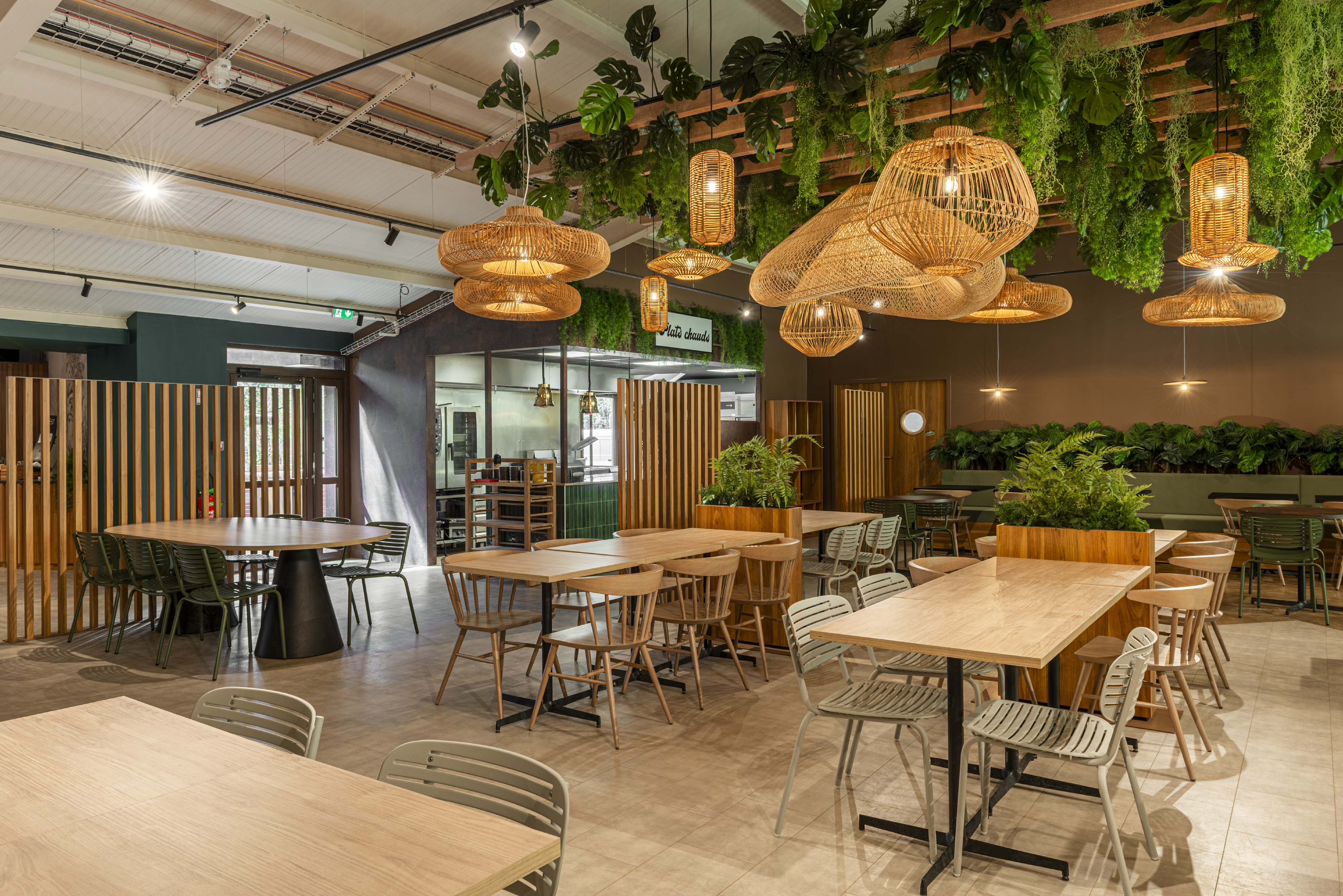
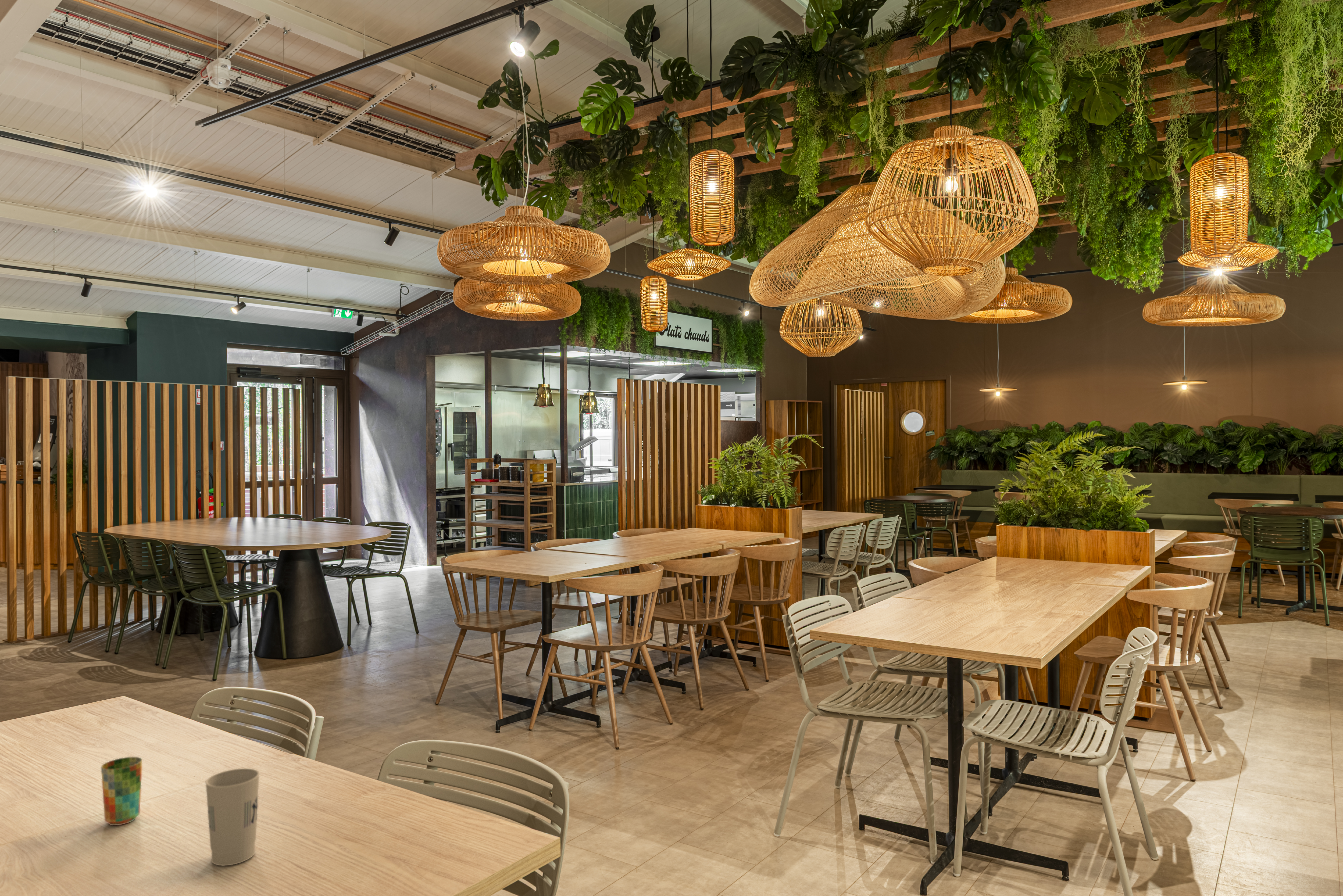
+ cup (233, 817)
+ cup (122, 791)
